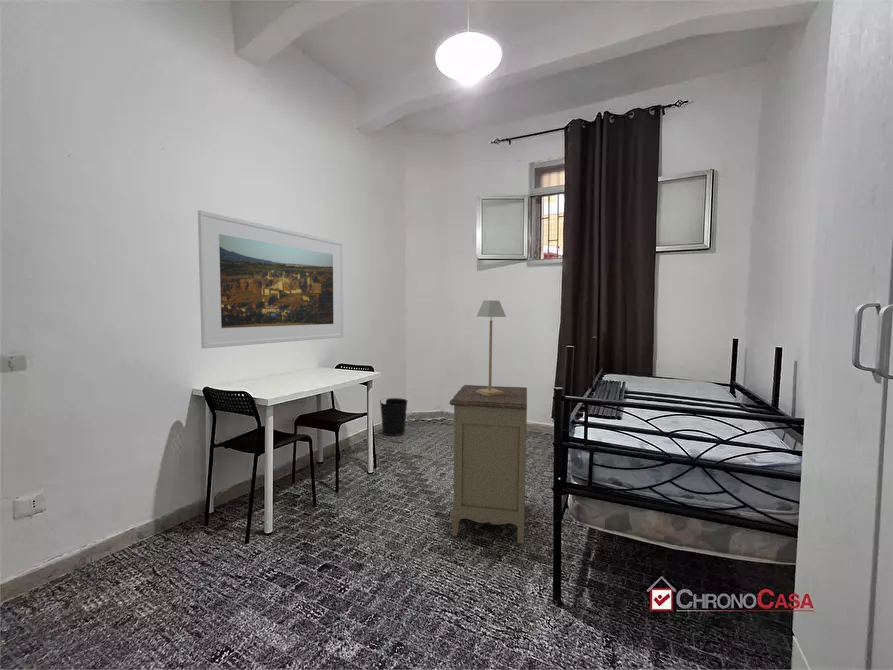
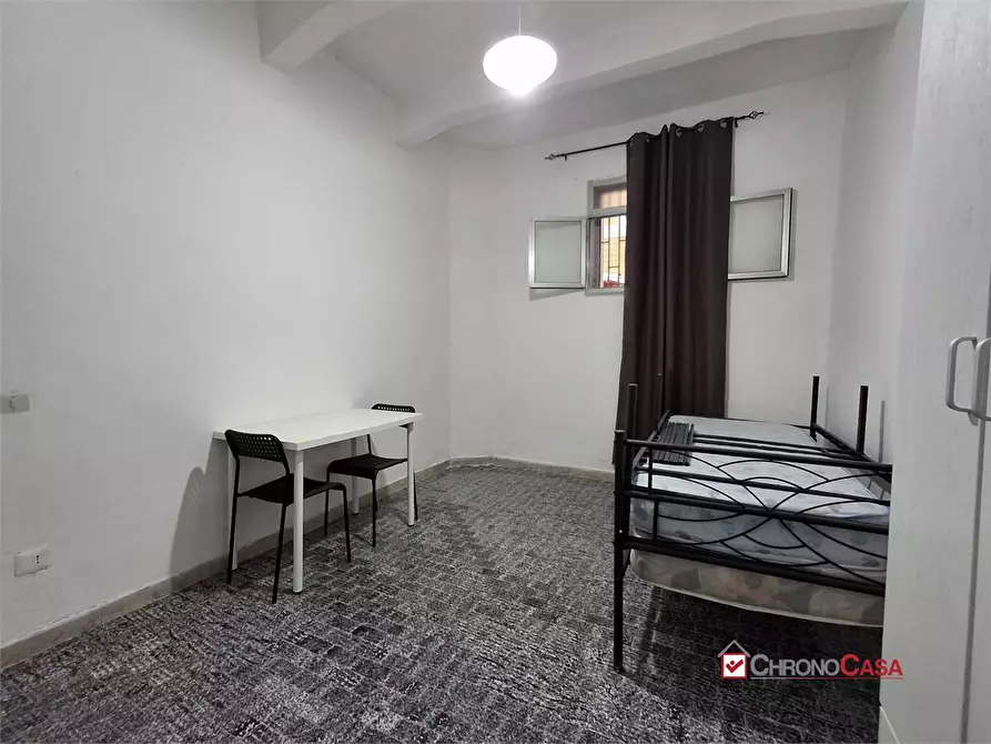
- wastebasket (393, 417)
- nightstand (485, 456)
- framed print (284, 286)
- table lamp (490, 346)
